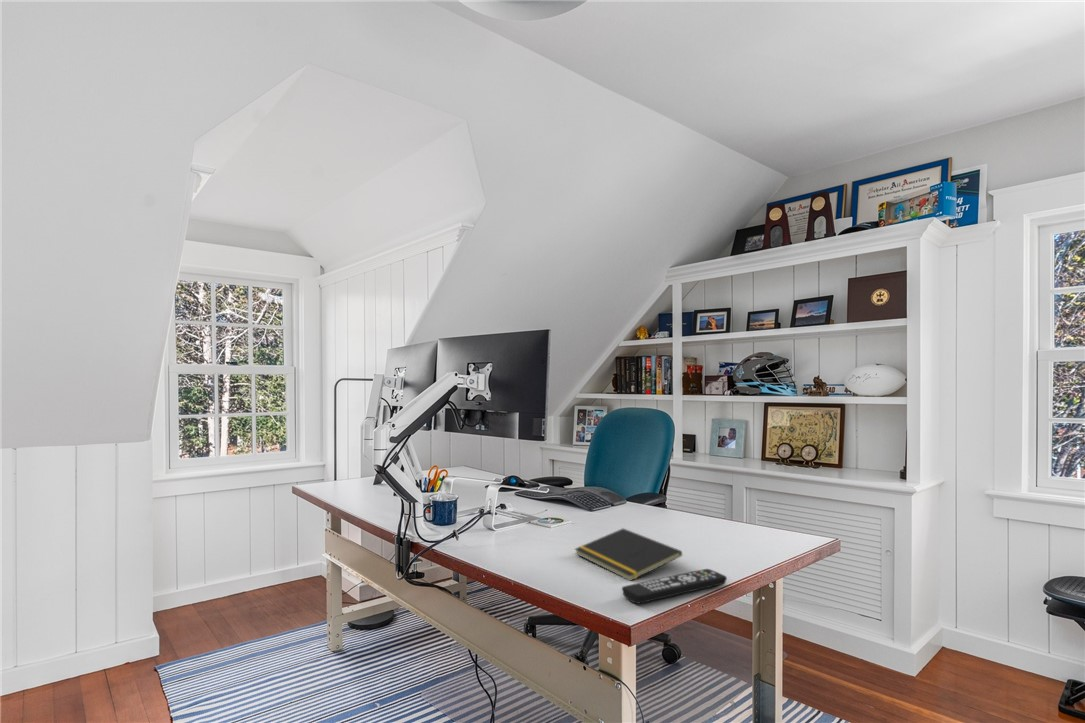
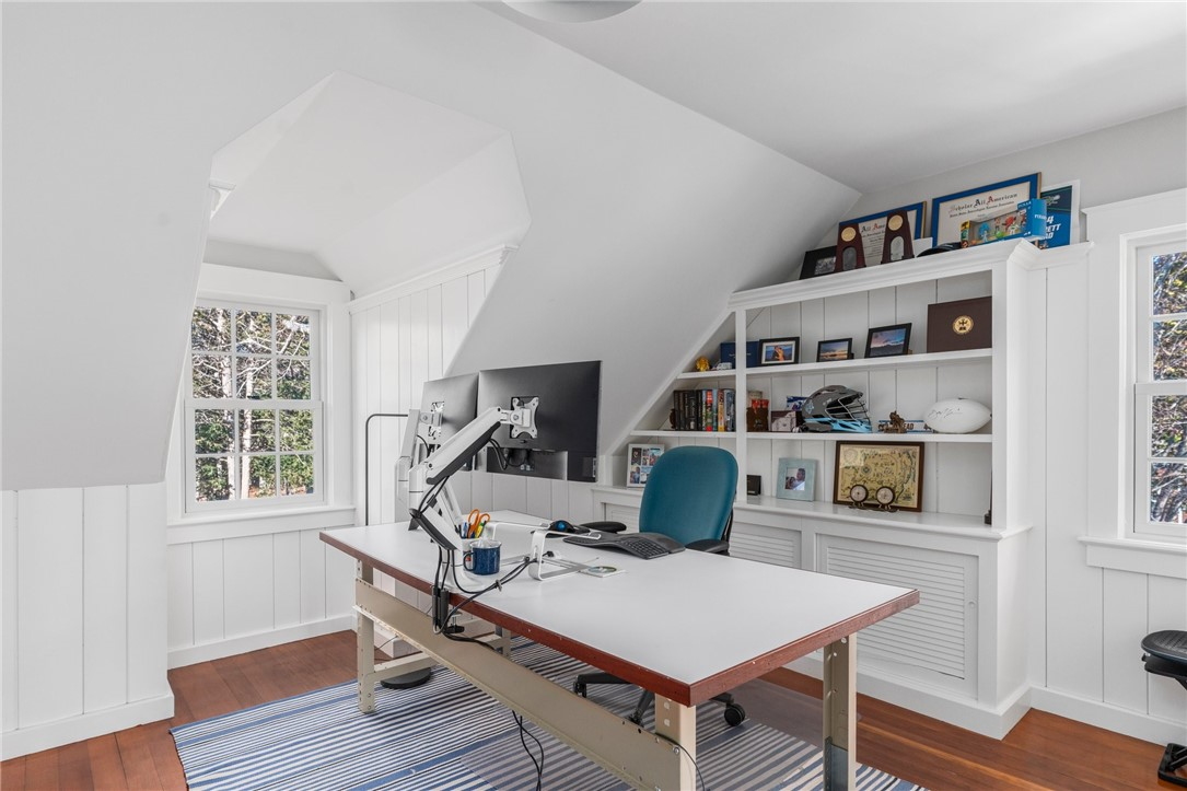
- remote control (675, 585)
- notepad (626, 552)
